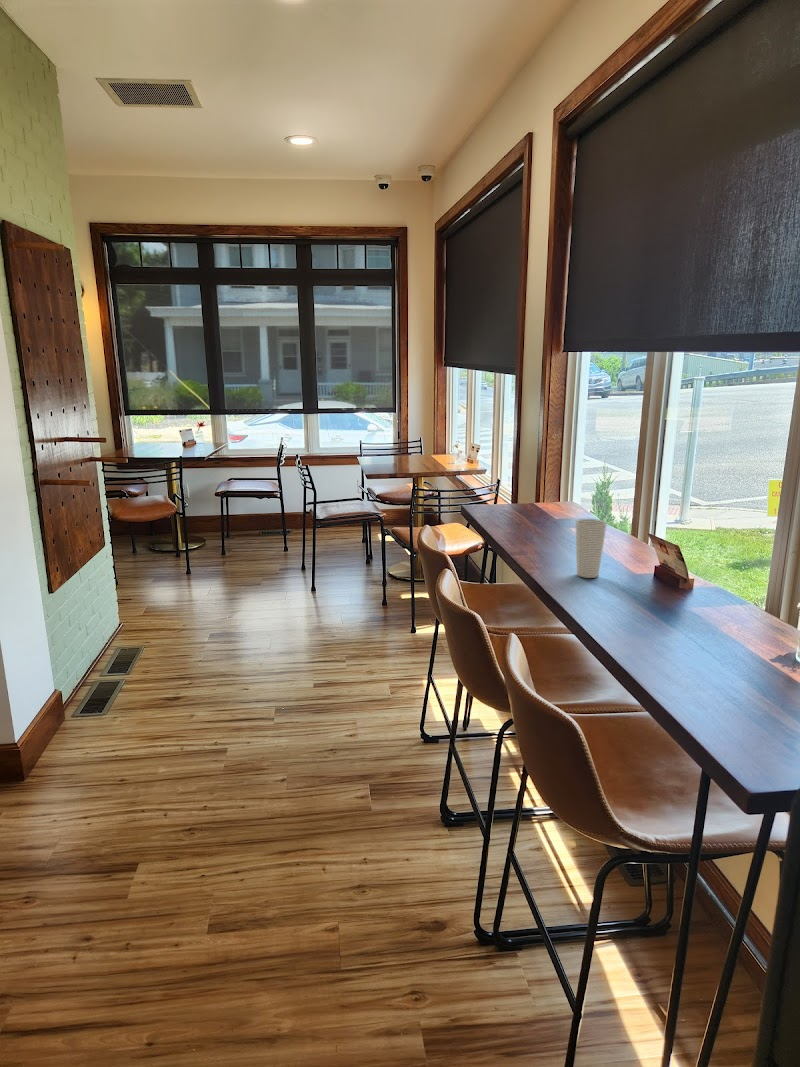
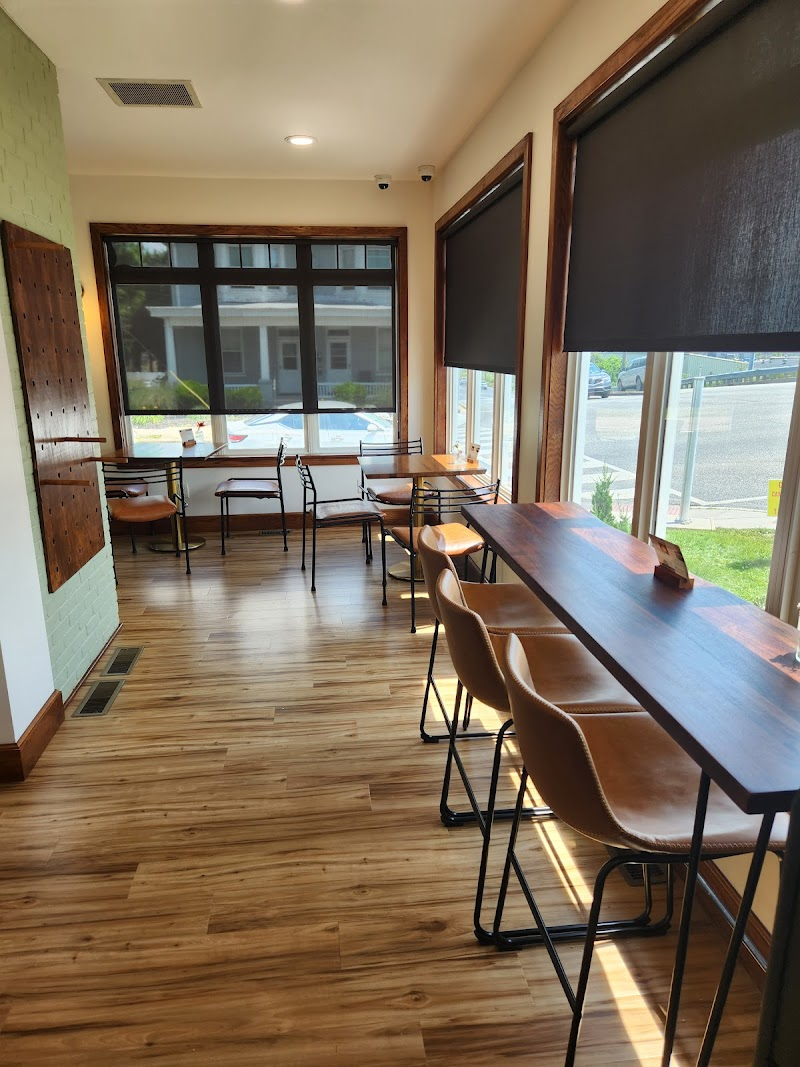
- cup (589, 548)
